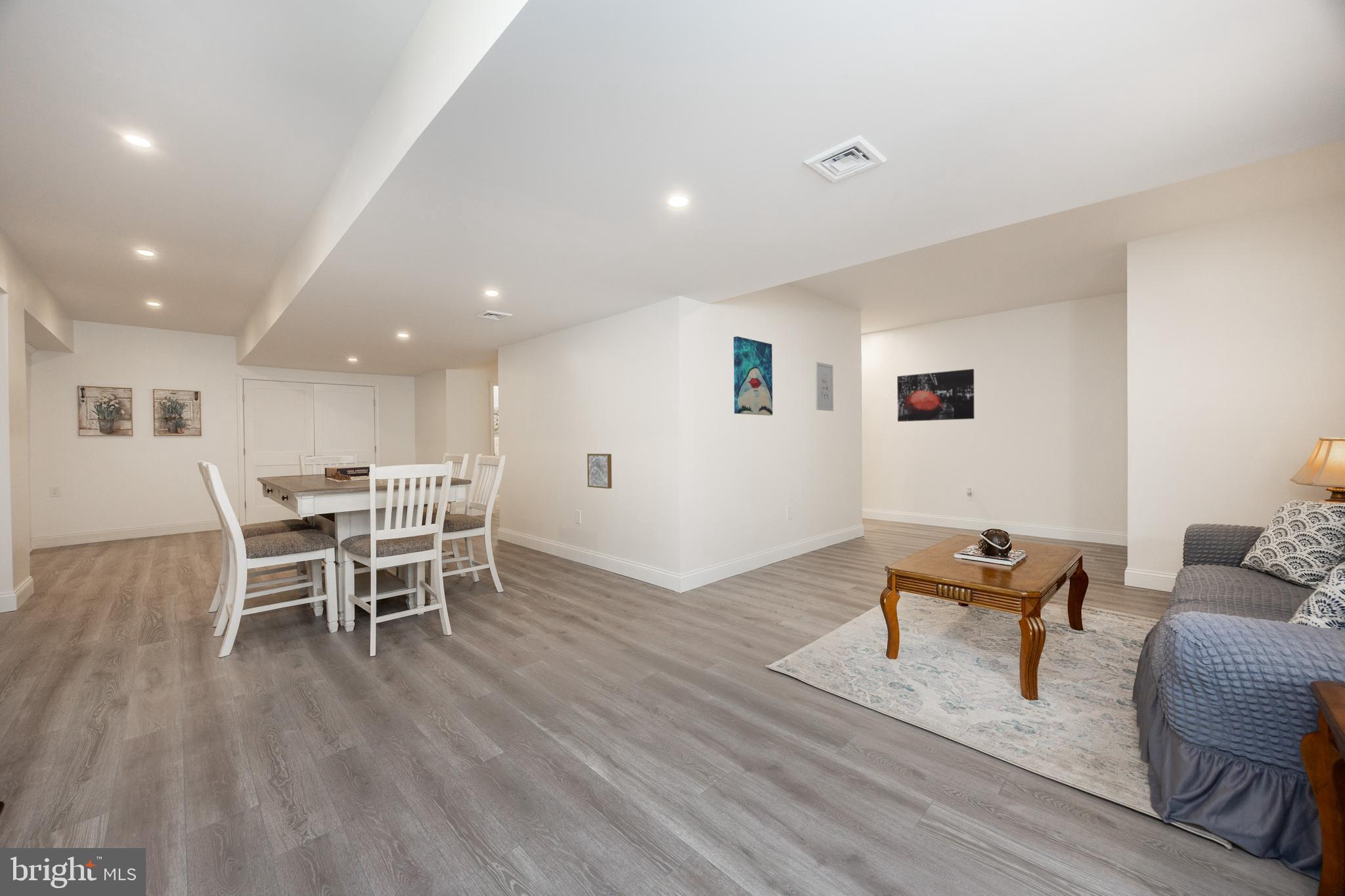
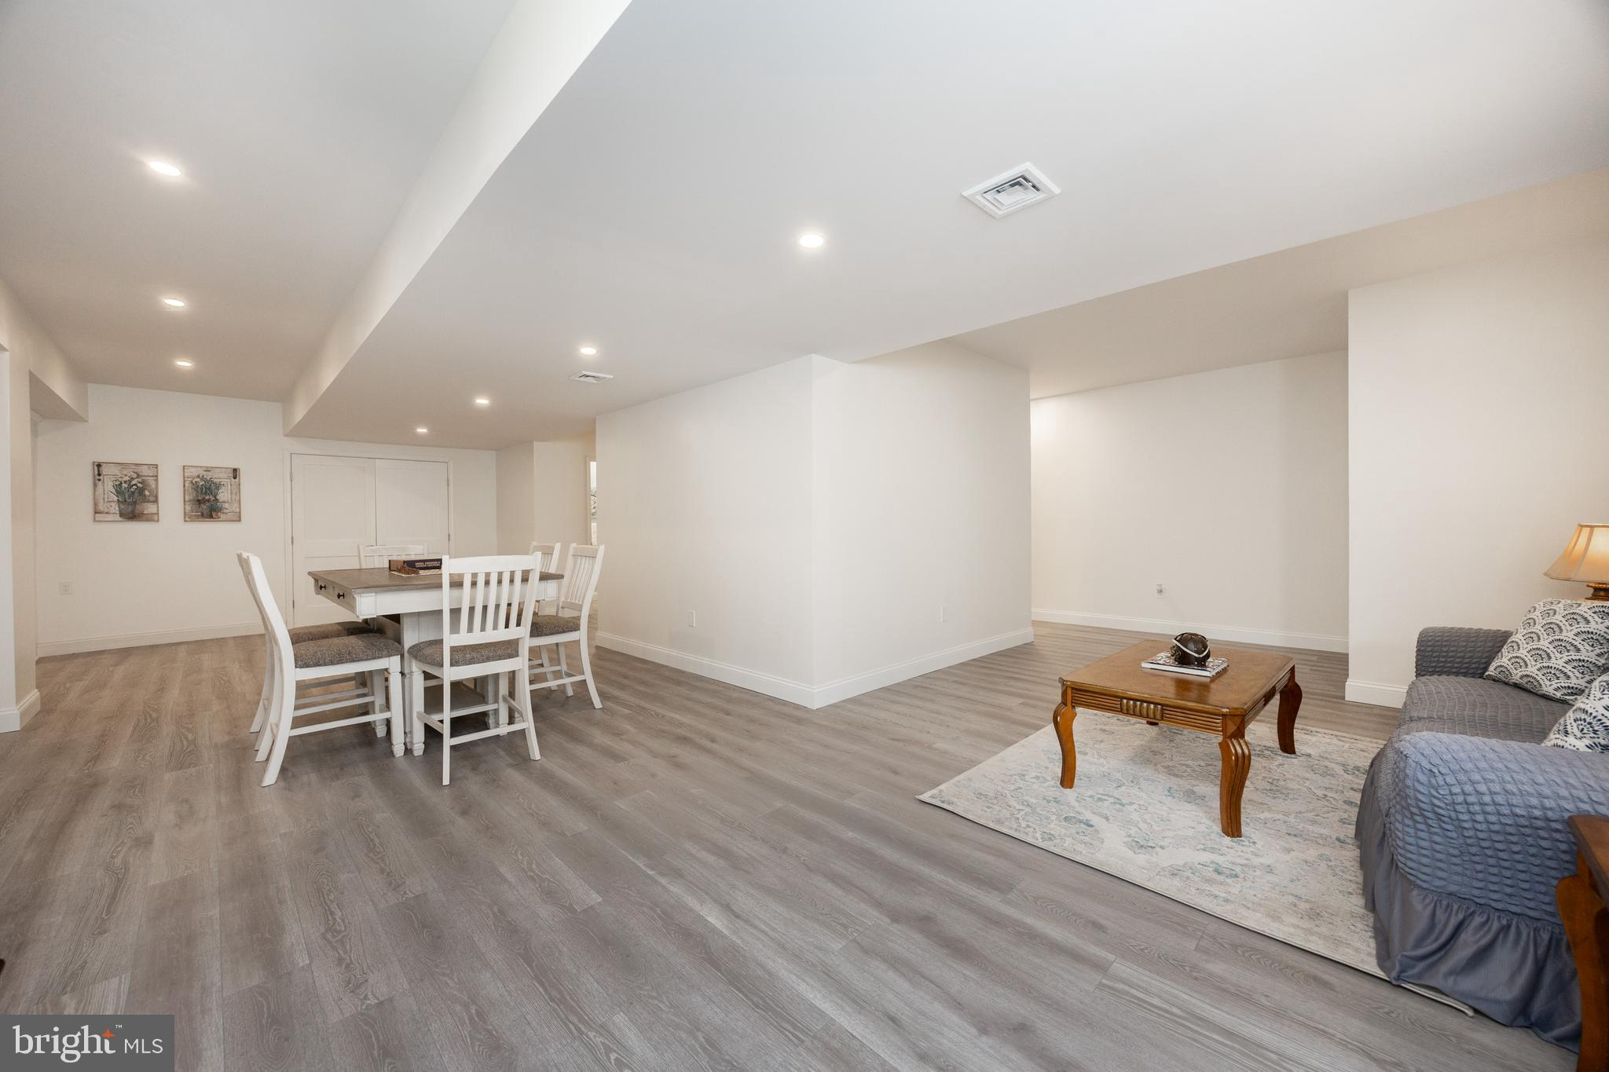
- wall art (753, 377)
- wall art (934, 396)
- wall art (599, 471)
- wall art (824, 387)
